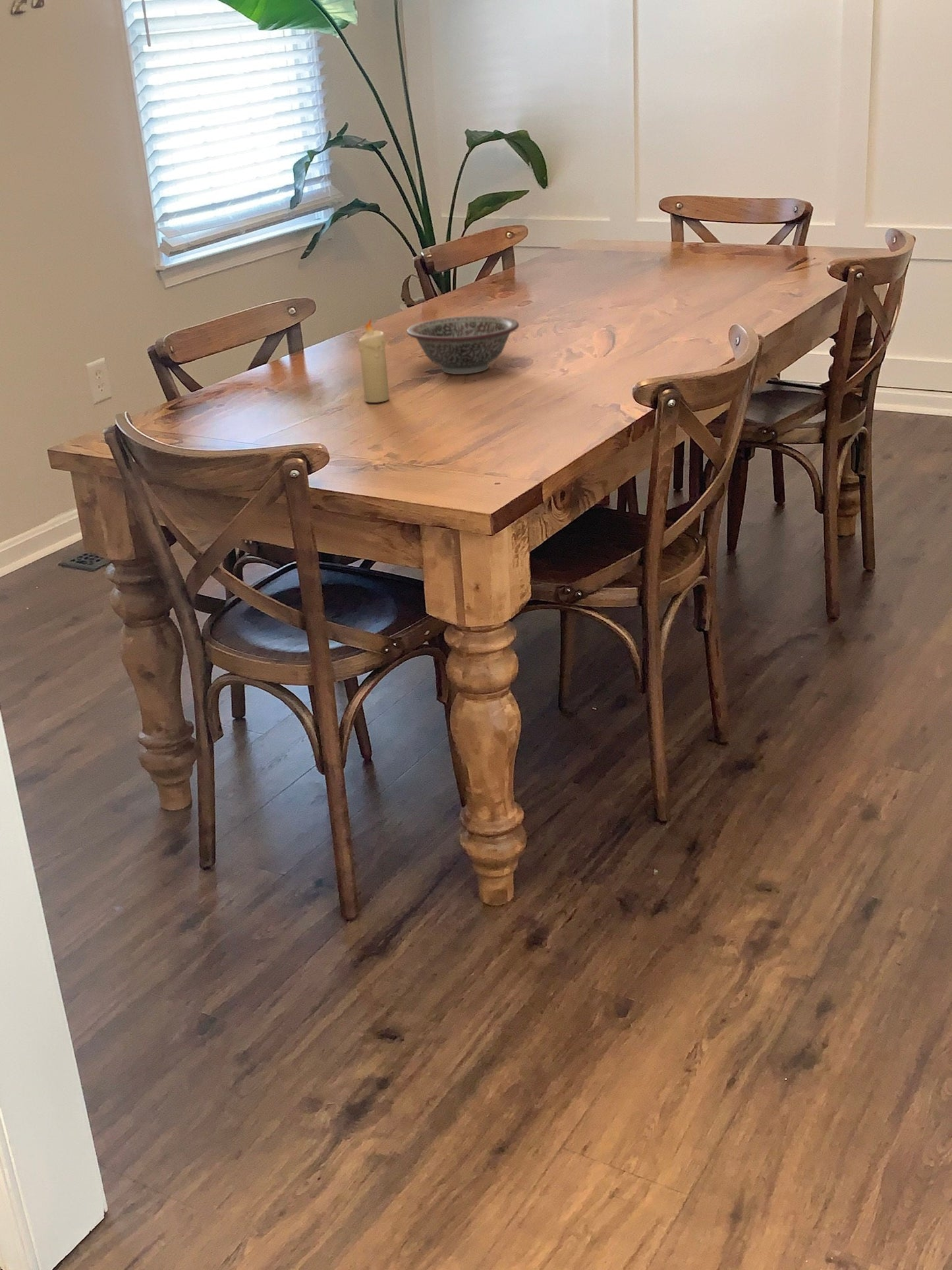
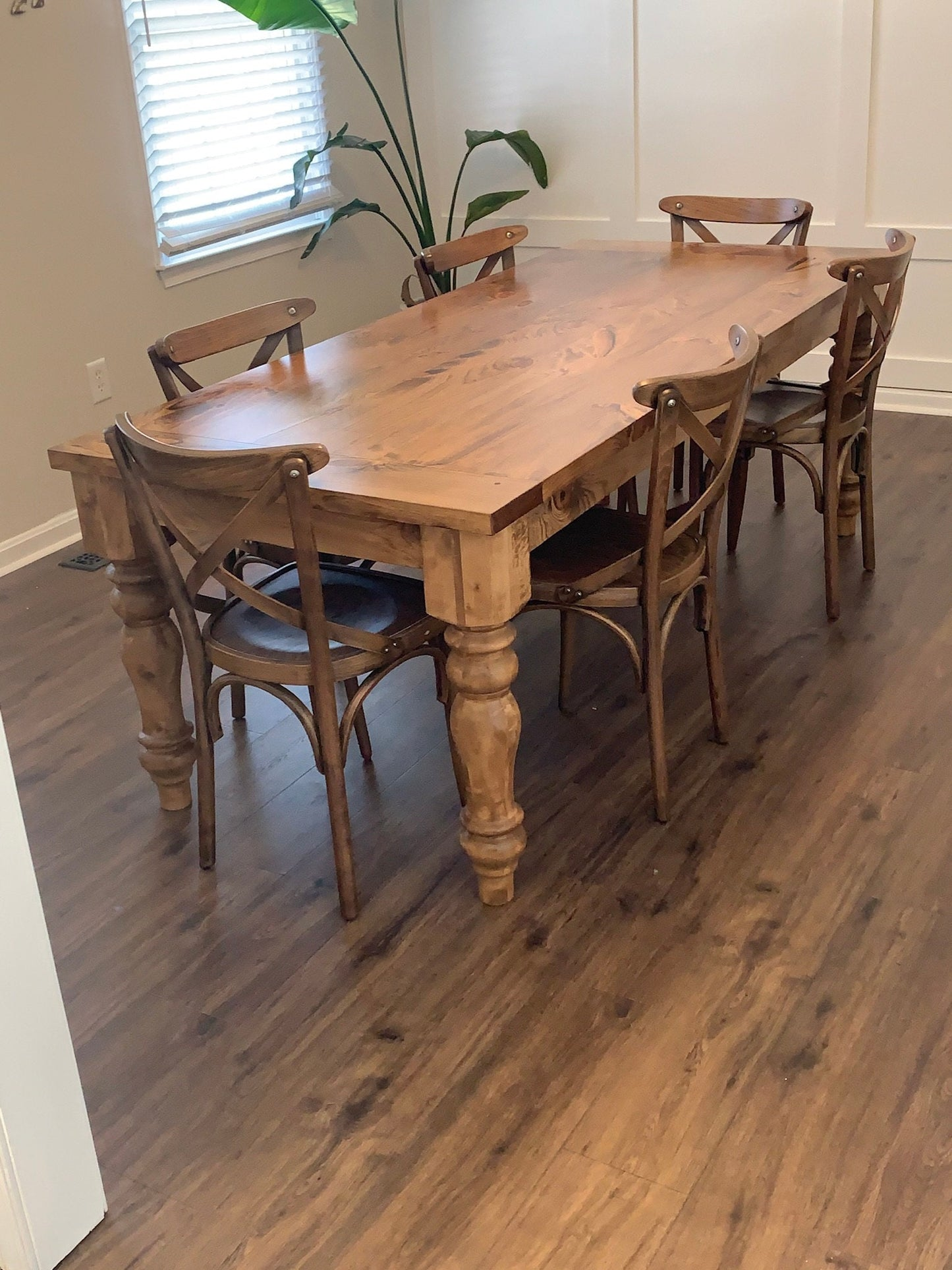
- candle (373, 360)
- decorative bowl (464, 347)
